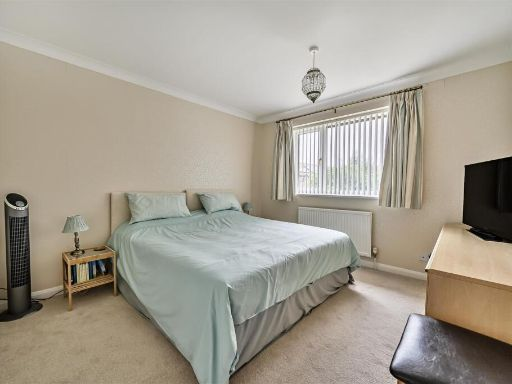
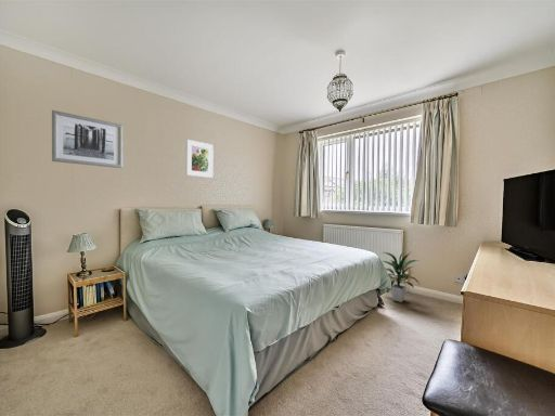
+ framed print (199, 159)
+ wall art (90, 141)
+ indoor plant (397, 274)
